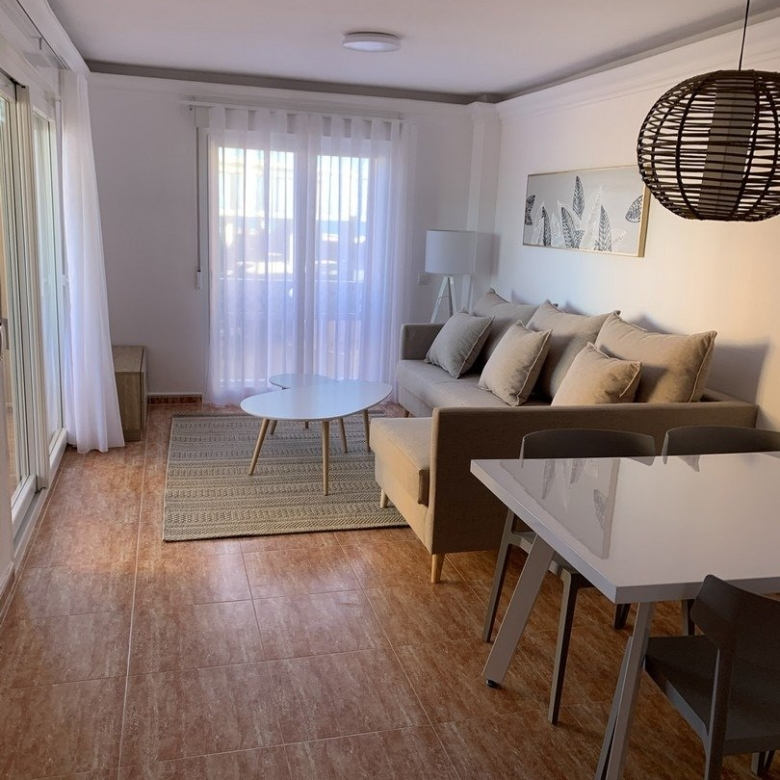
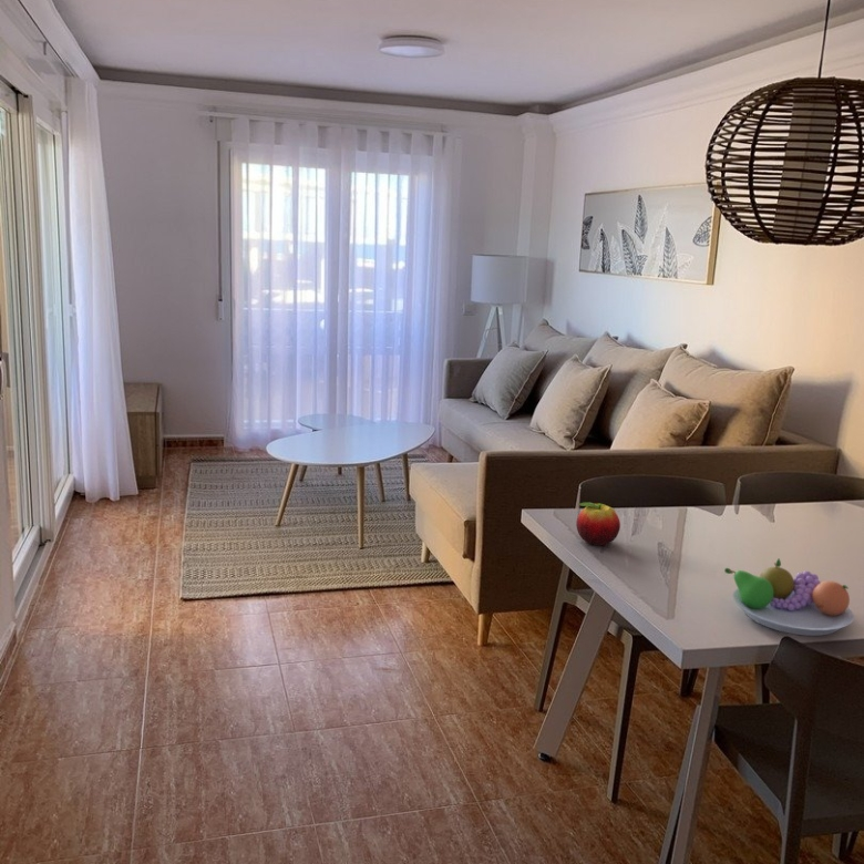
+ fruit bowl (789, 593)
+ fruit (598, 522)
